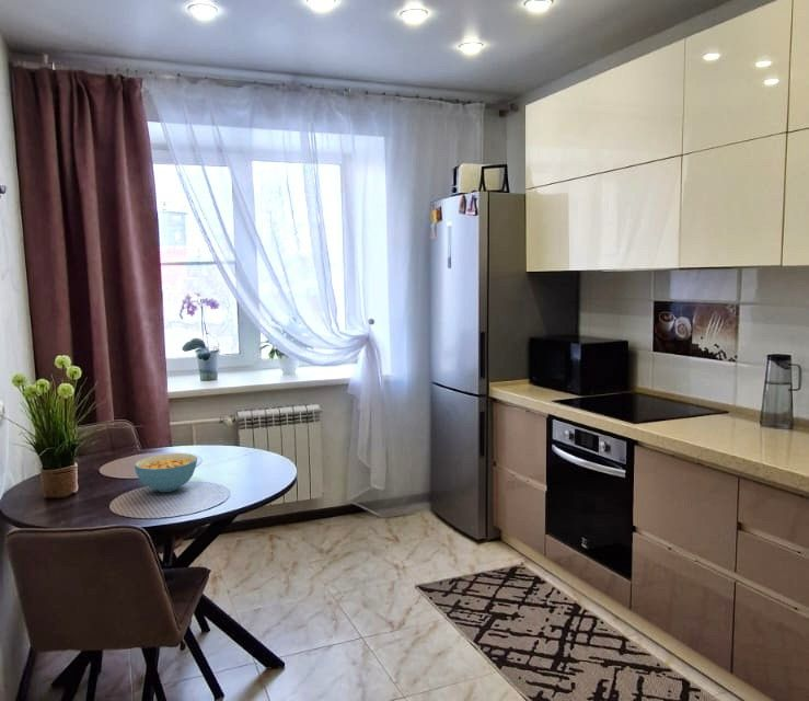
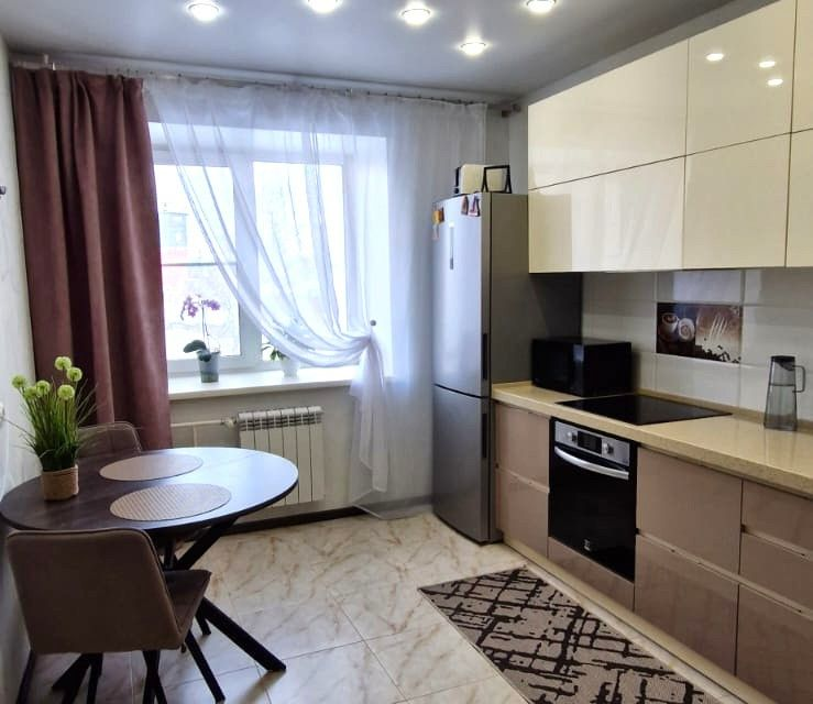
- cereal bowl (166, 474)
